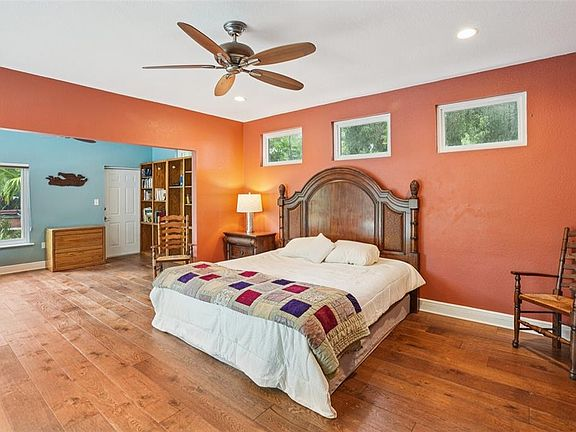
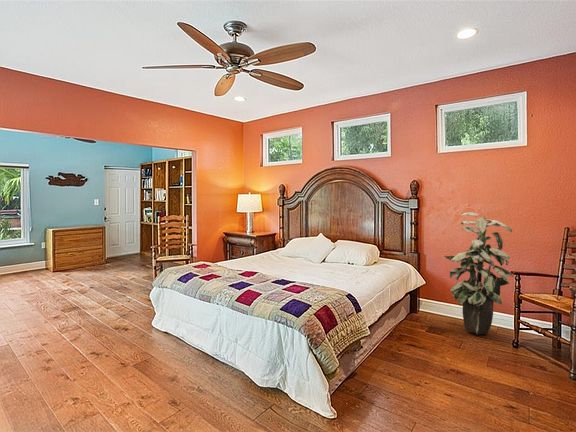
+ indoor plant (475, 271)
